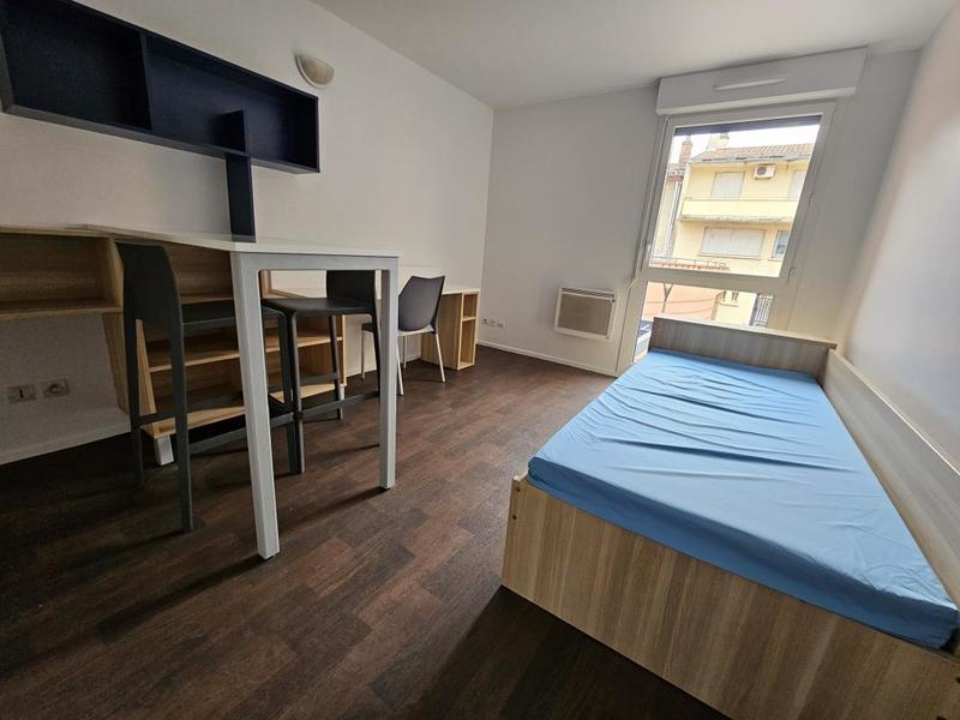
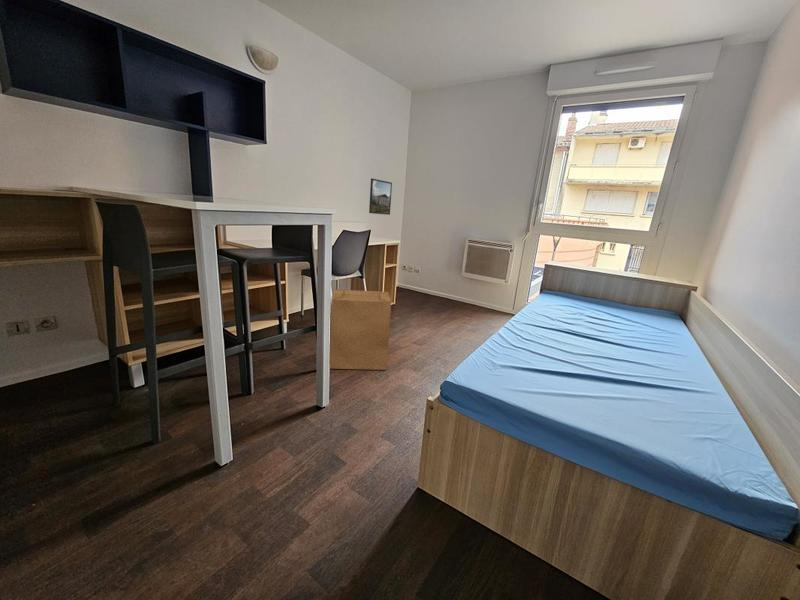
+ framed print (380, 197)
+ cardboard box (360, 328)
